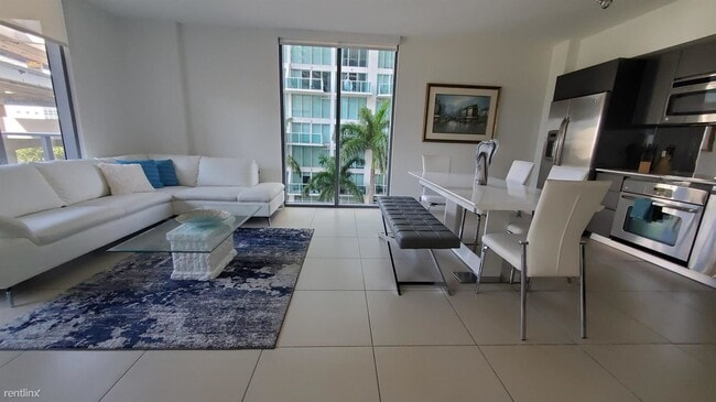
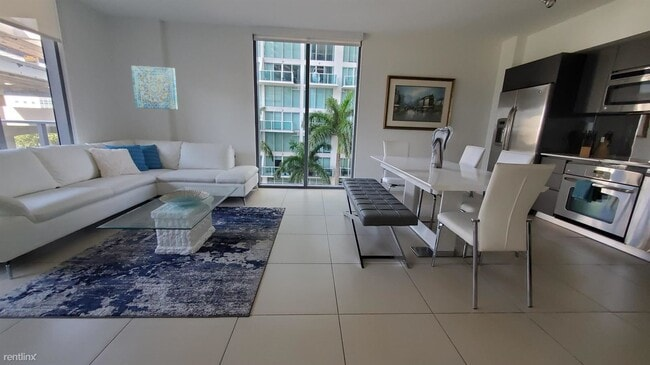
+ wall art (154, 88)
